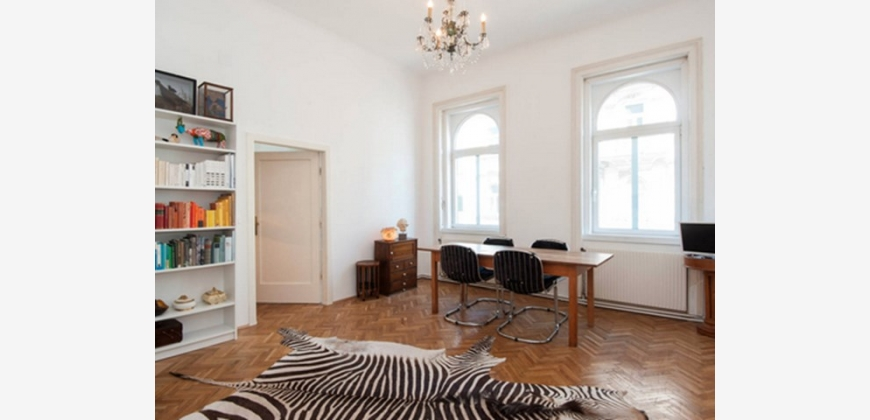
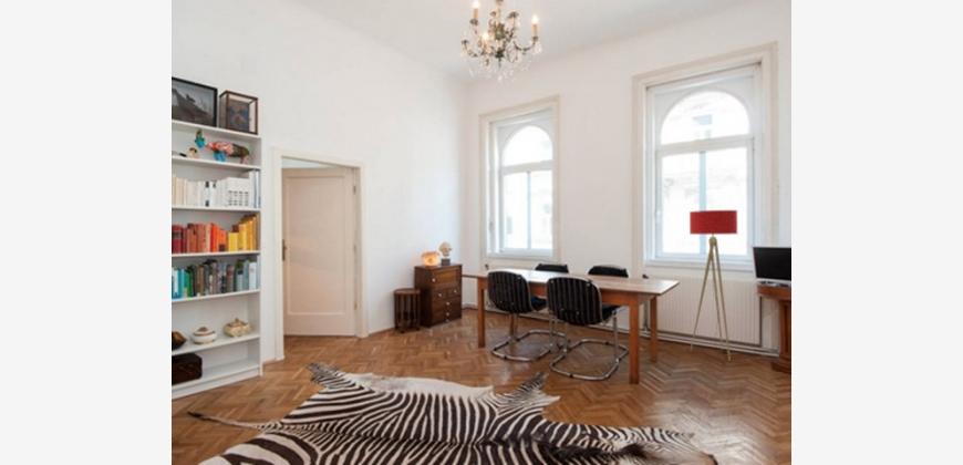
+ floor lamp (714, 282)
